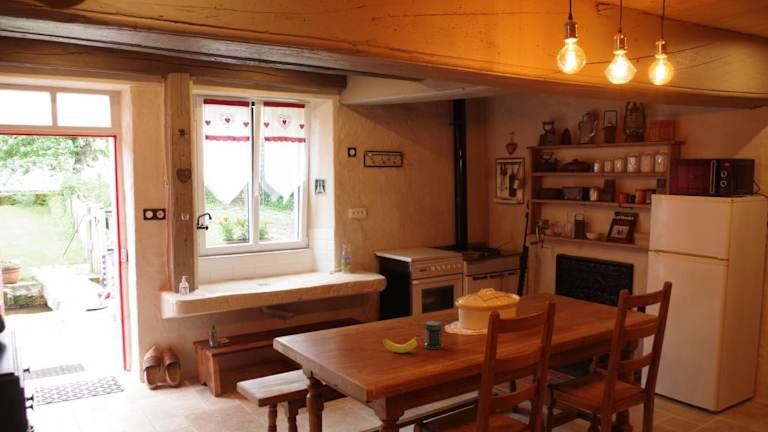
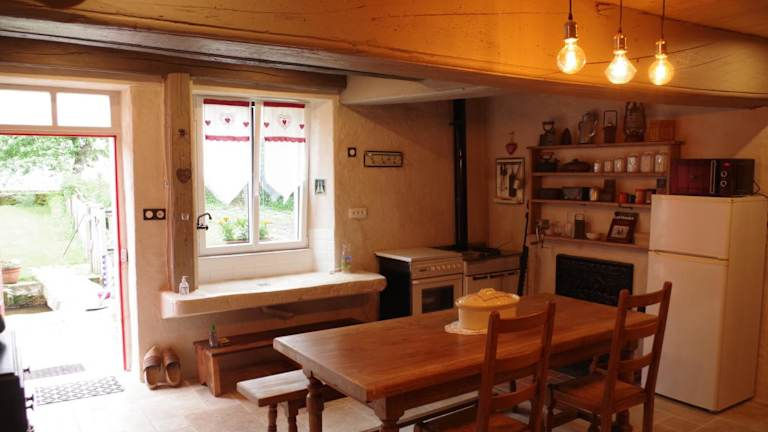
- jar (433, 335)
- banana (401, 345)
